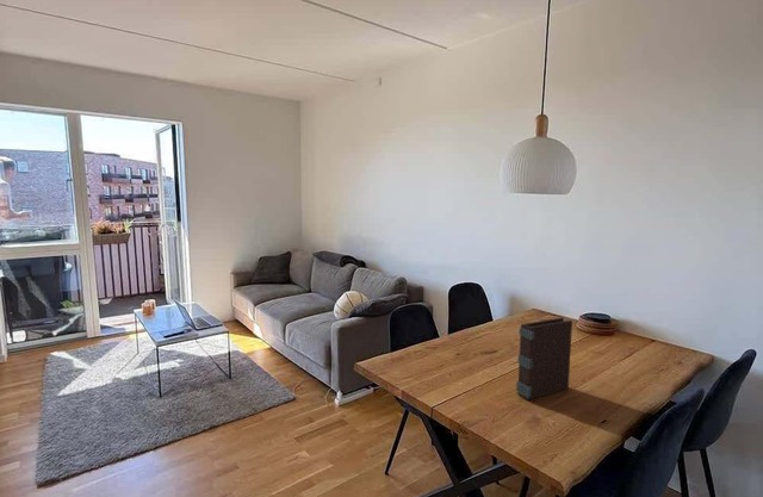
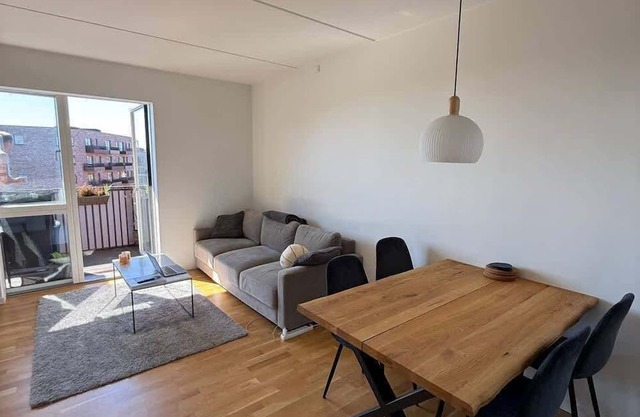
- book (544, 356)
